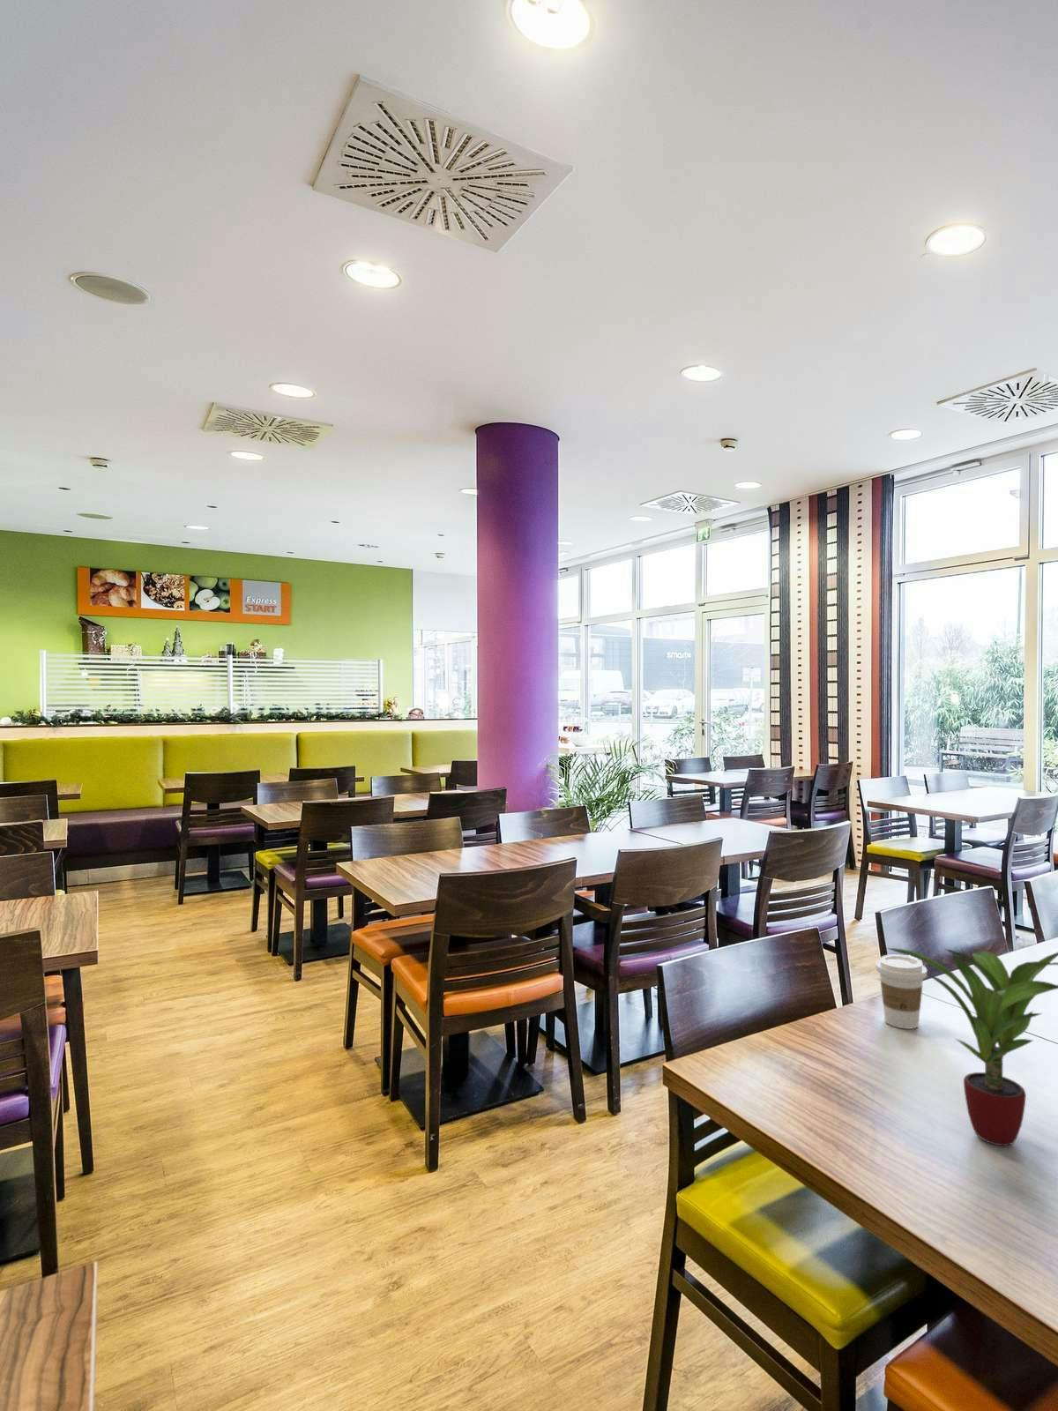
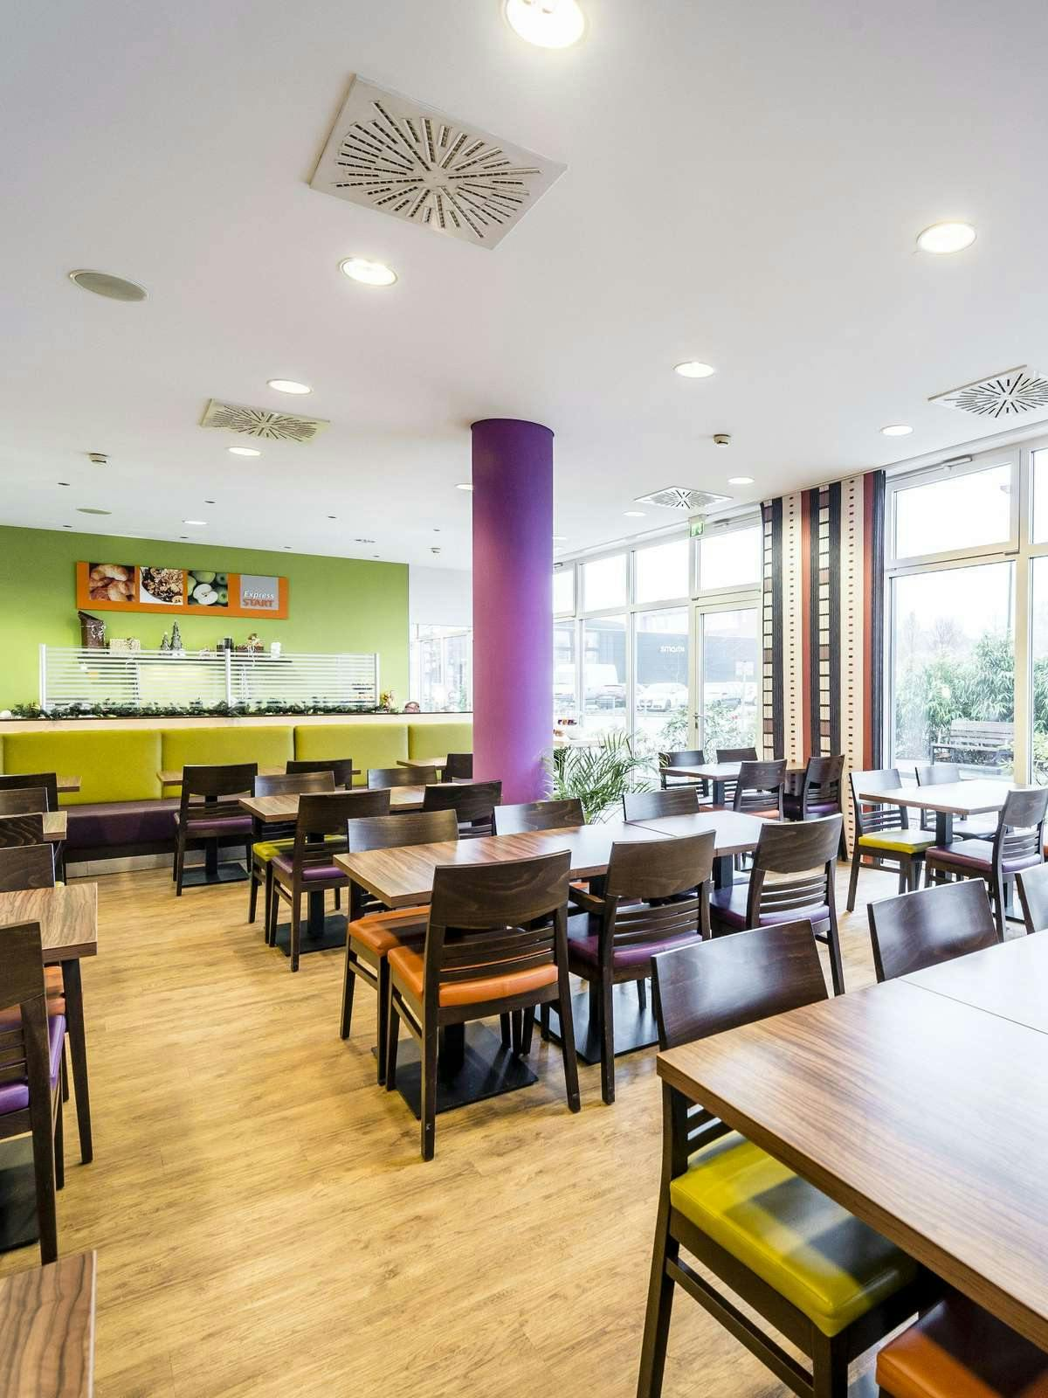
- potted plant (976, 1037)
- coffee cup (901, 991)
